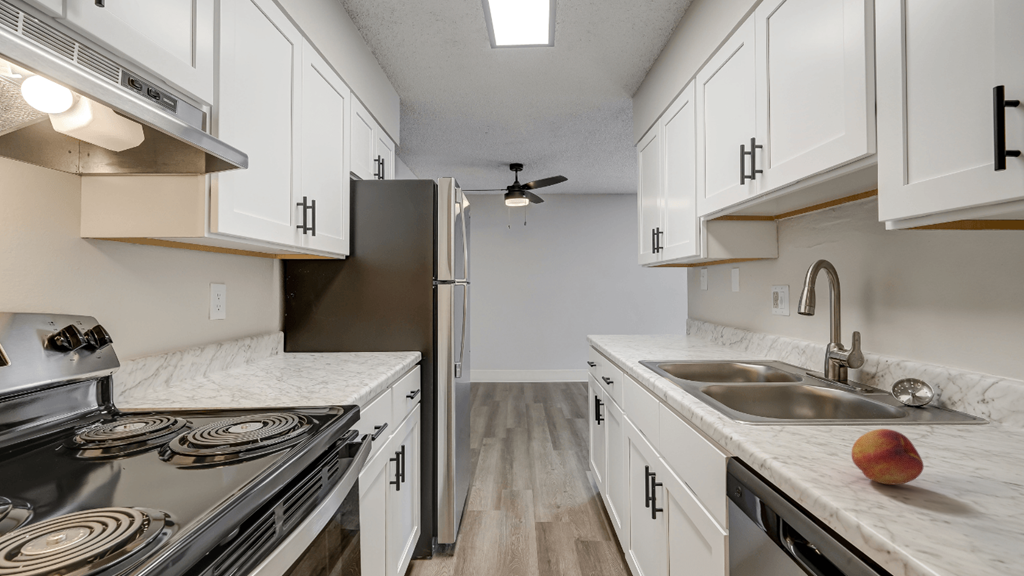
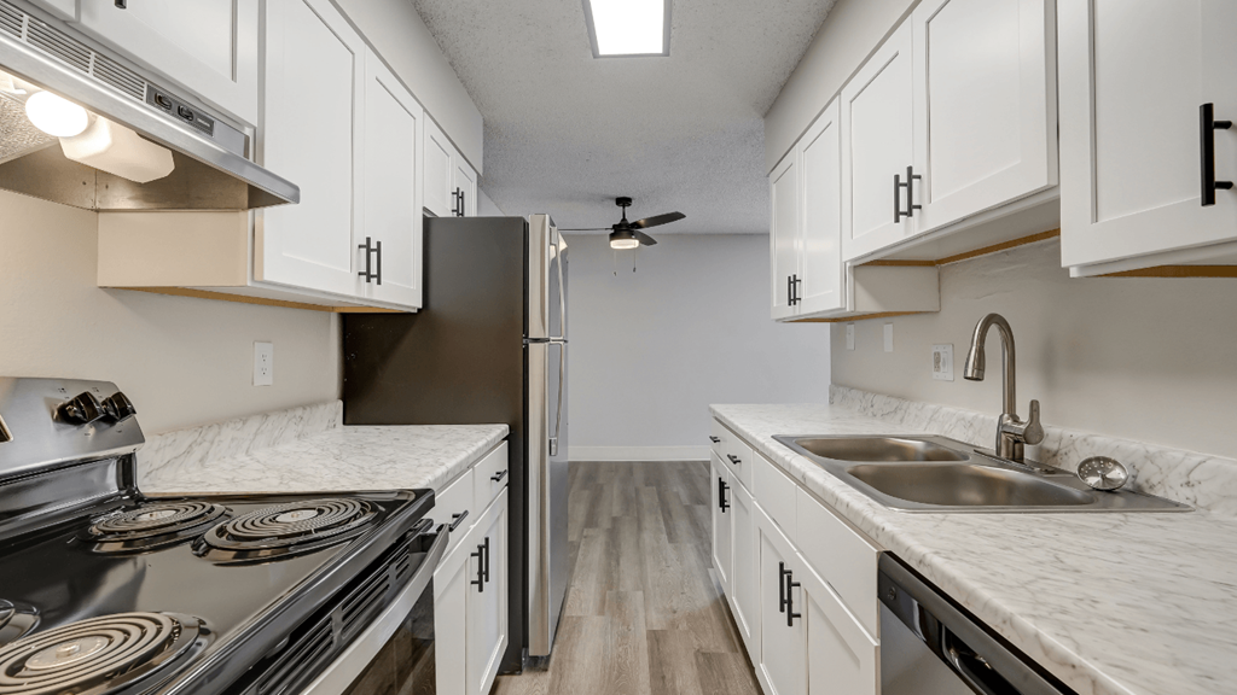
- fruit (884, 456)
